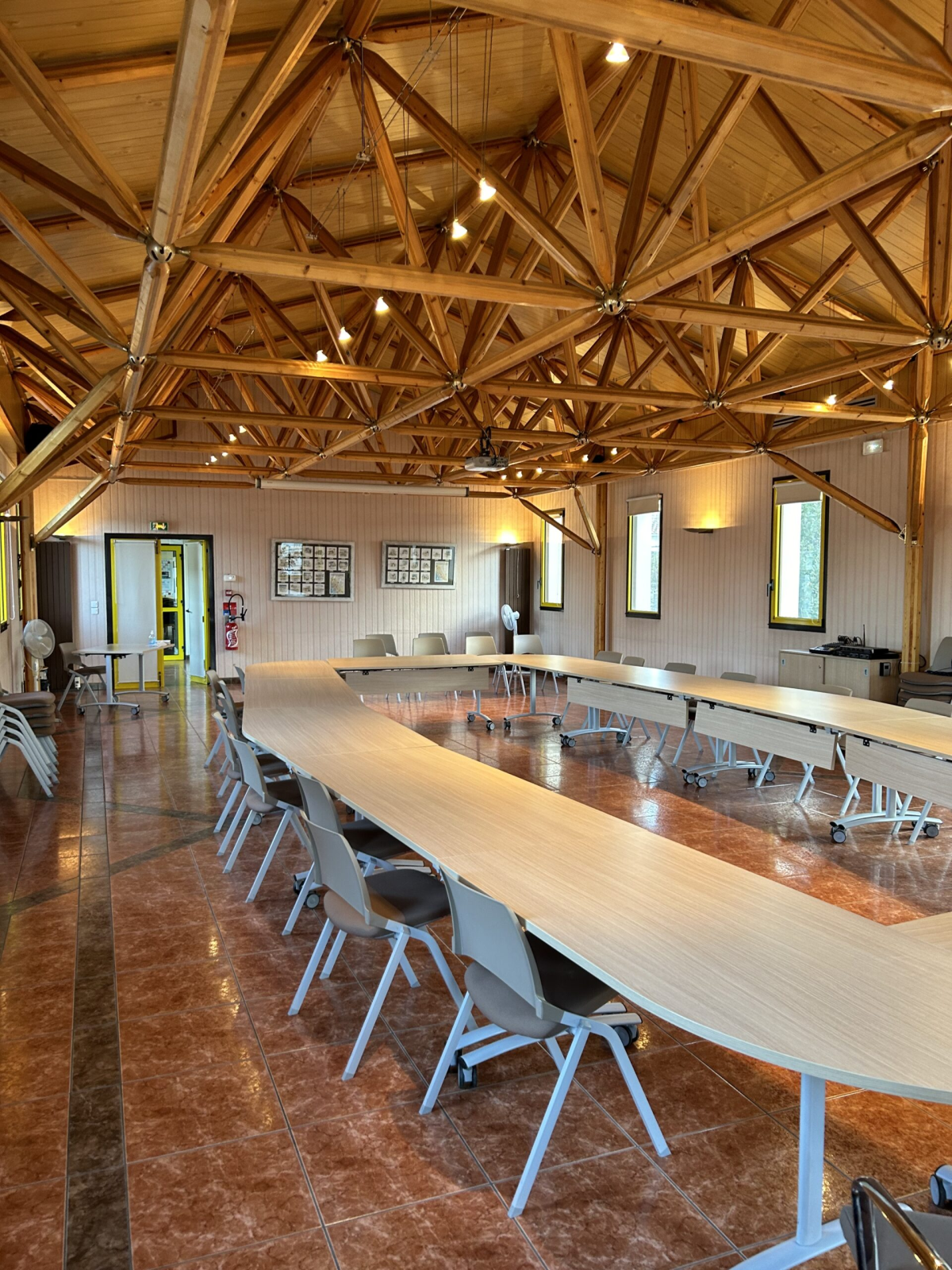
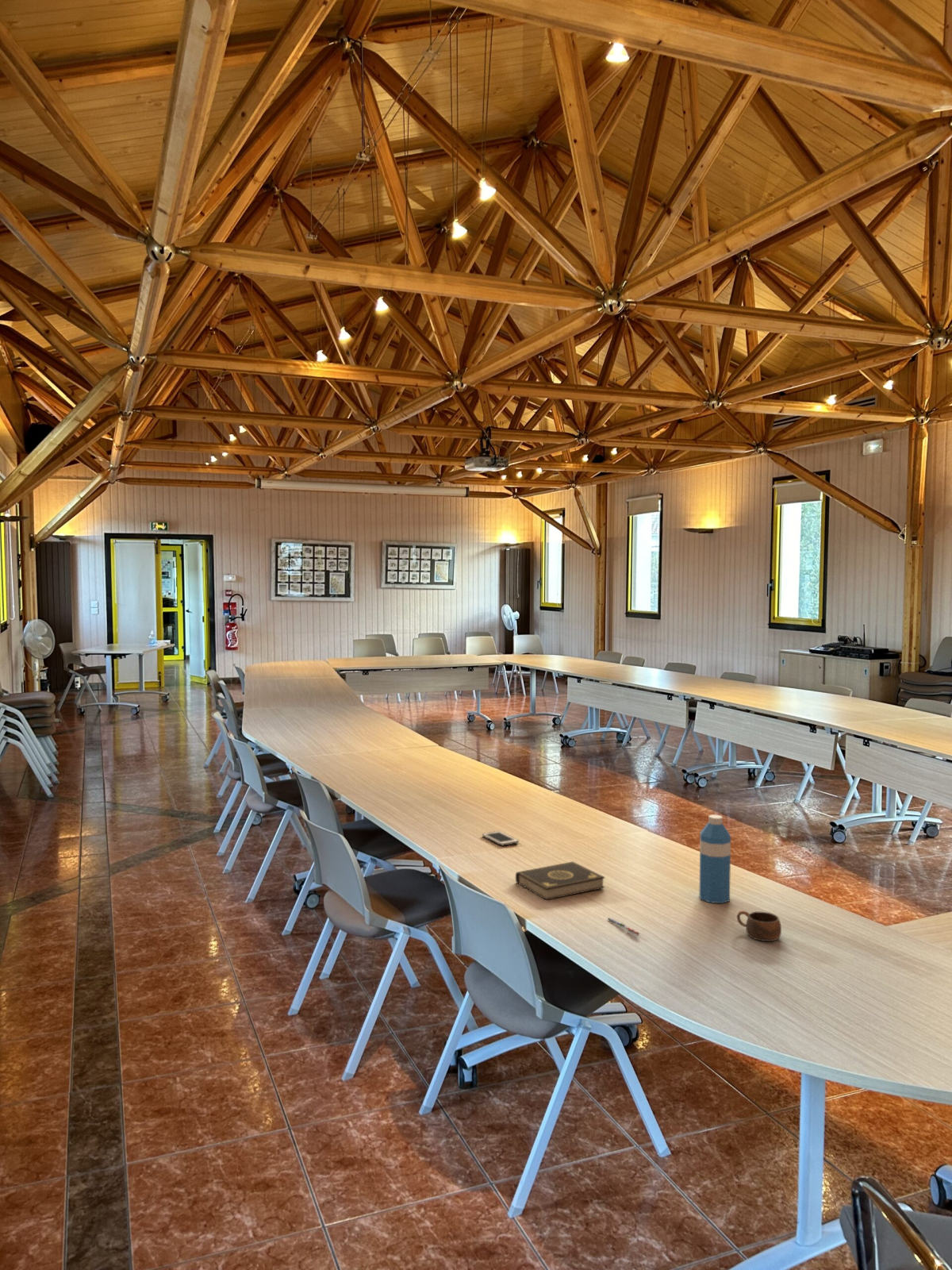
+ cell phone (500, 838)
+ pen (623, 925)
+ water bottle (715, 857)
+ book (559, 879)
+ cup (758, 924)
